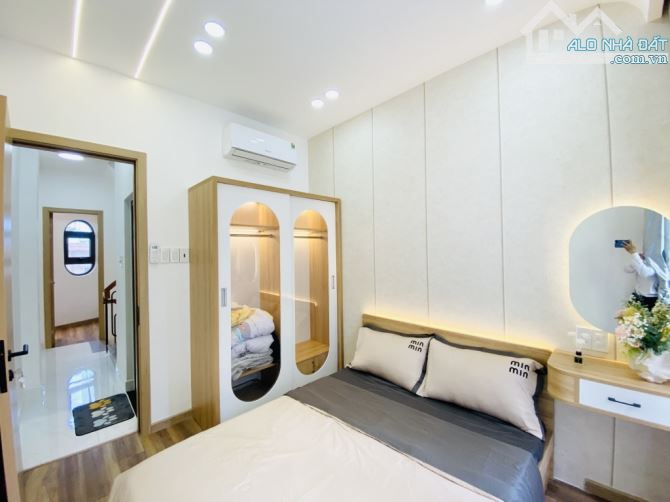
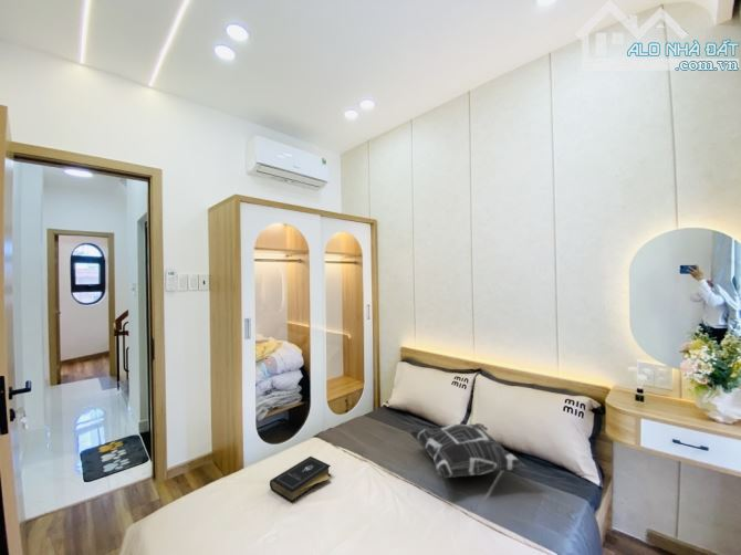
+ decorative pillow (463, 447)
+ book (303, 478)
